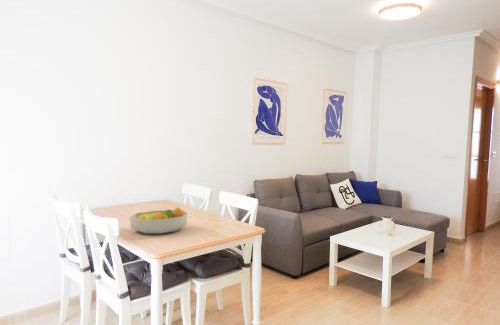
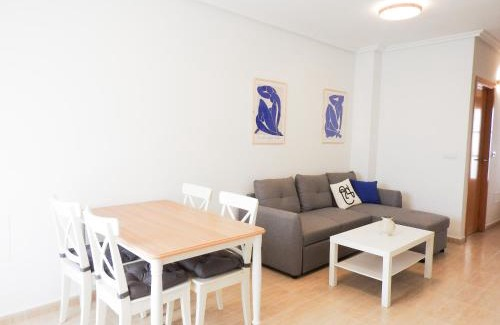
- fruit bowl (159, 218)
